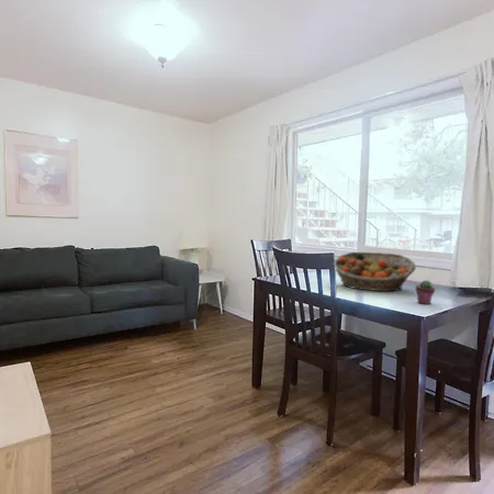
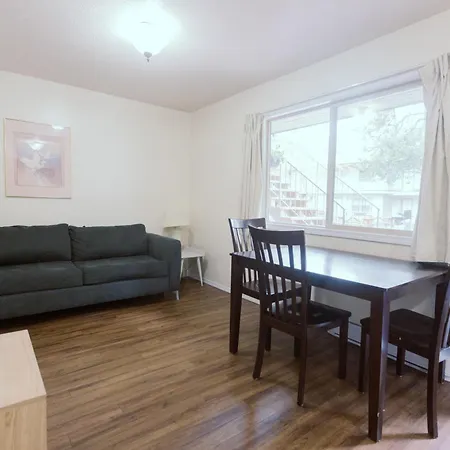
- potted succulent (425, 291)
- fruit basket (372, 270)
